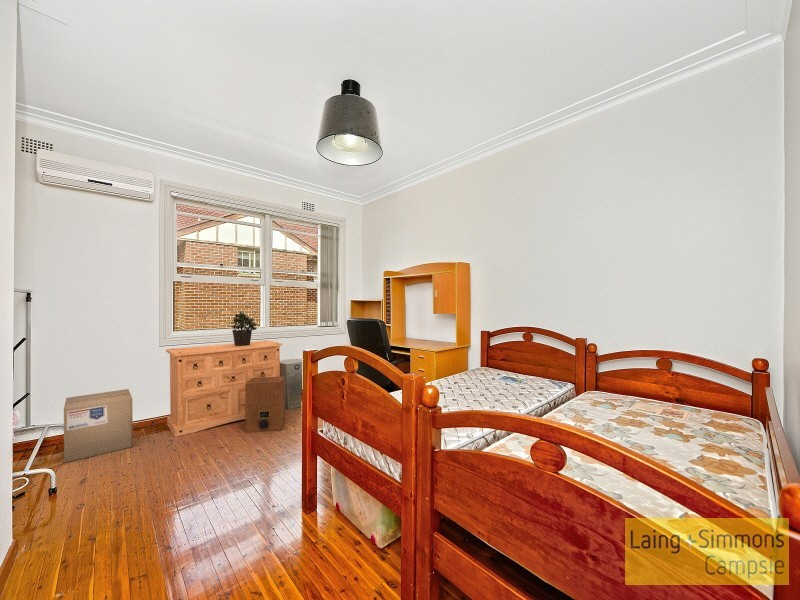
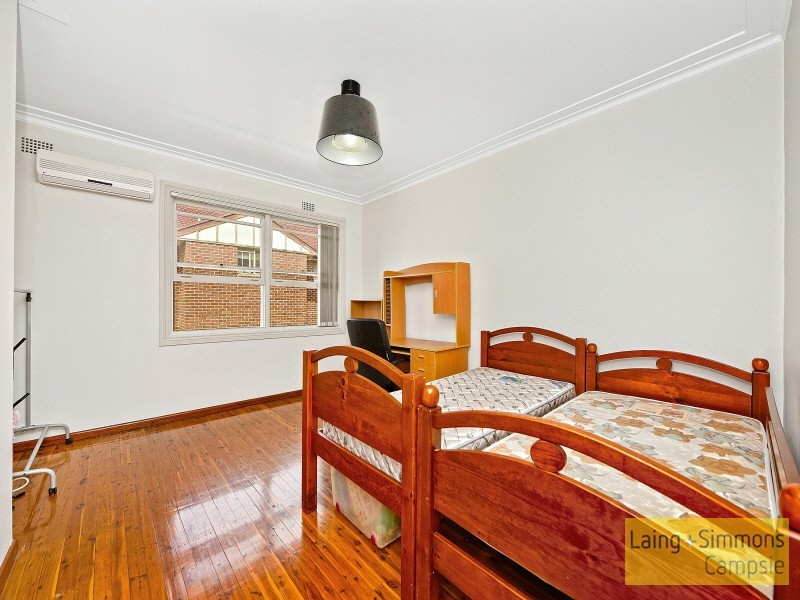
- cardboard box (99, 422)
- fan (291, 382)
- potted plant (242, 328)
- dresser (227, 381)
- speaker (266, 403)
